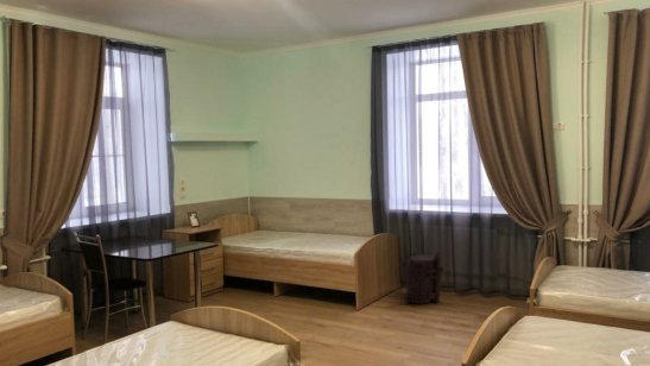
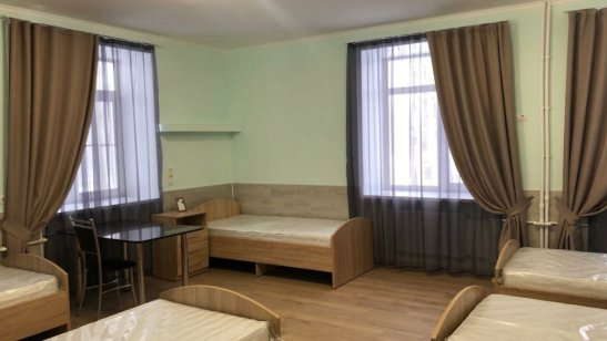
- backpack (421, 276)
